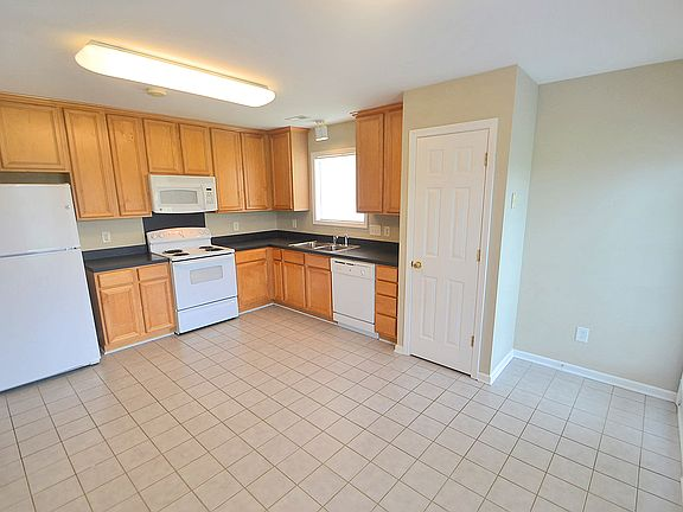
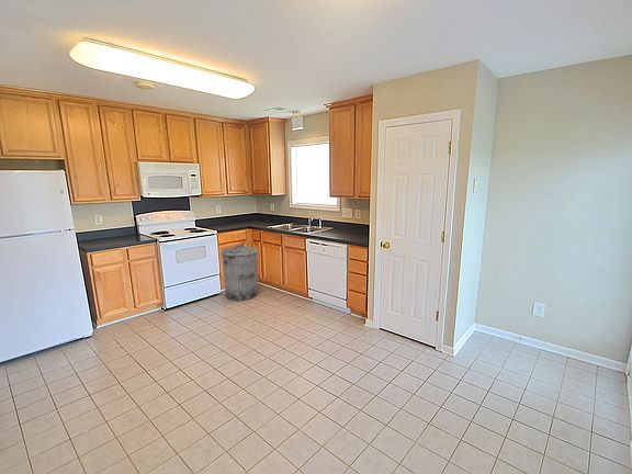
+ trash can (240, 270)
